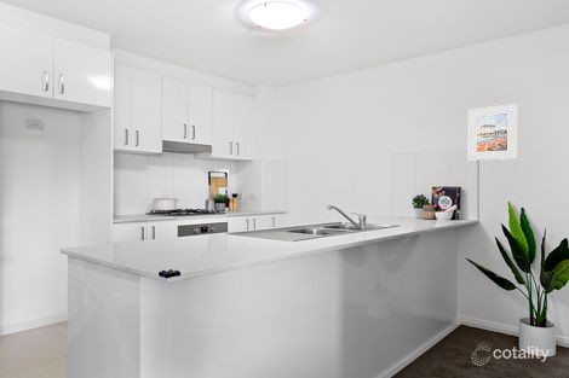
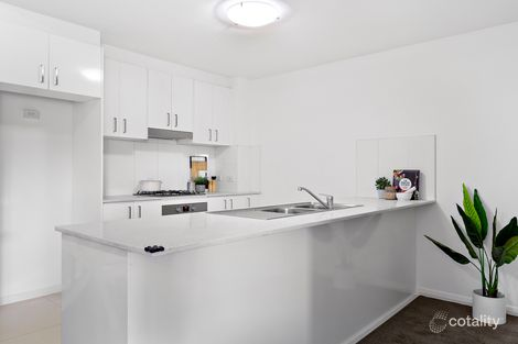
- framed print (492, 133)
